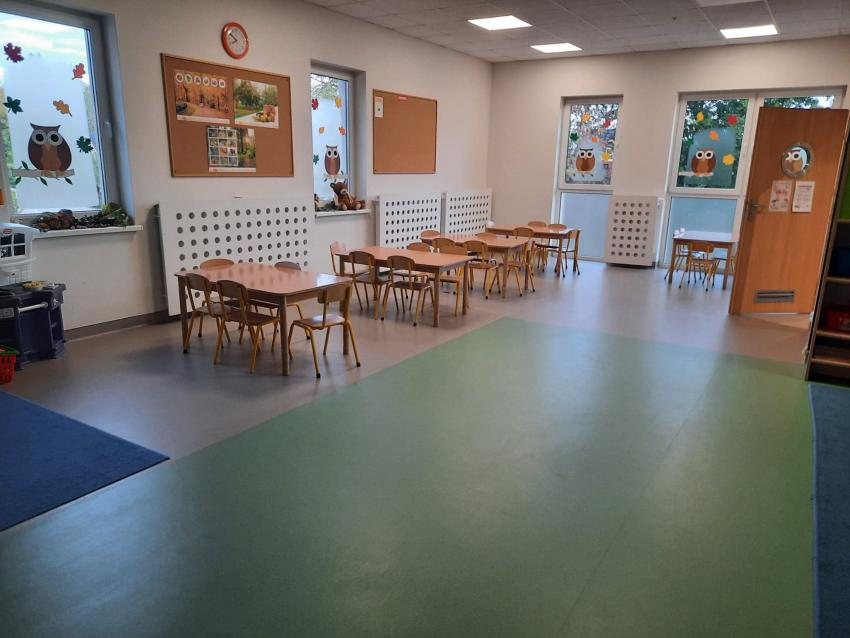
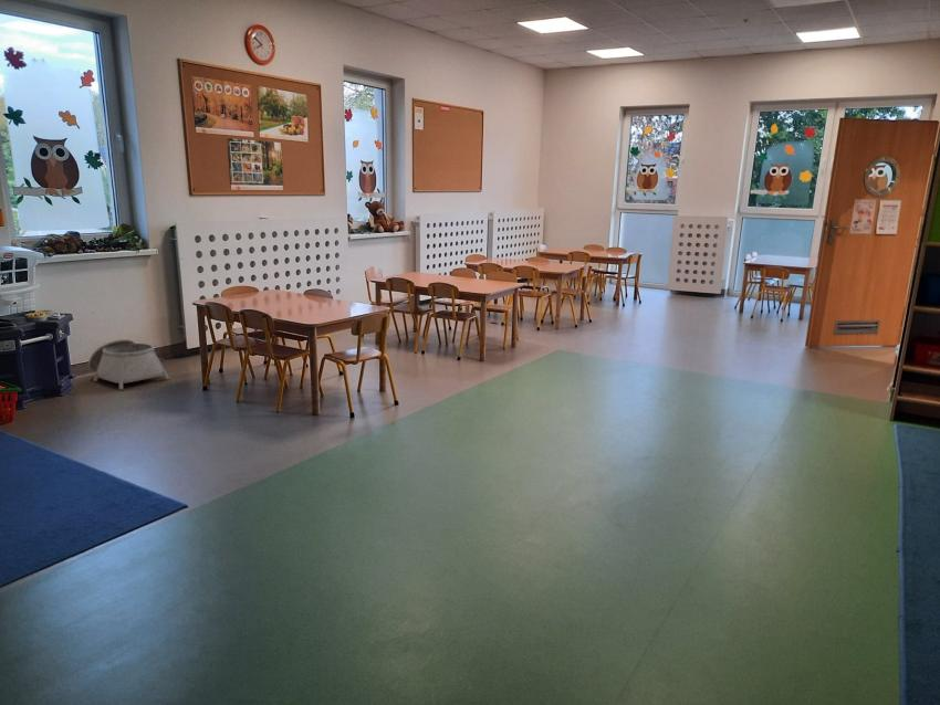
+ basket (124, 359)
